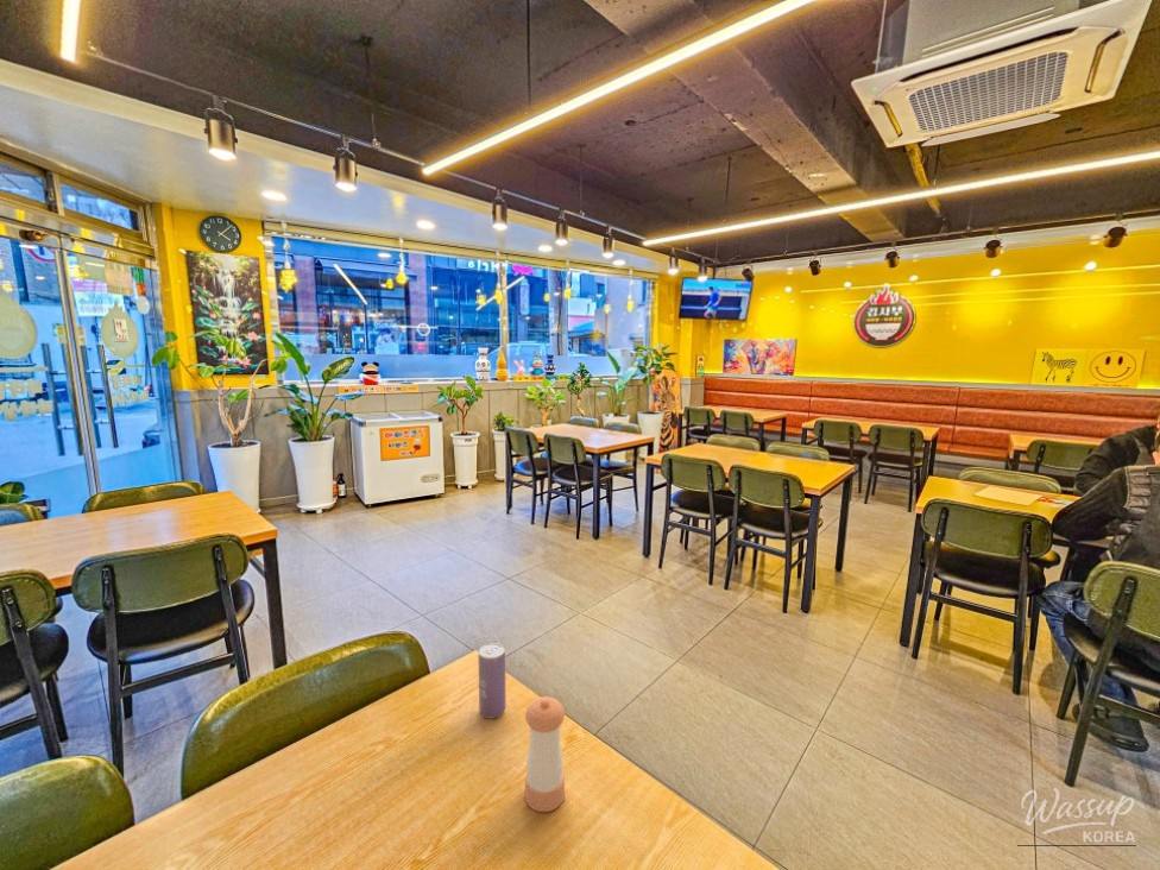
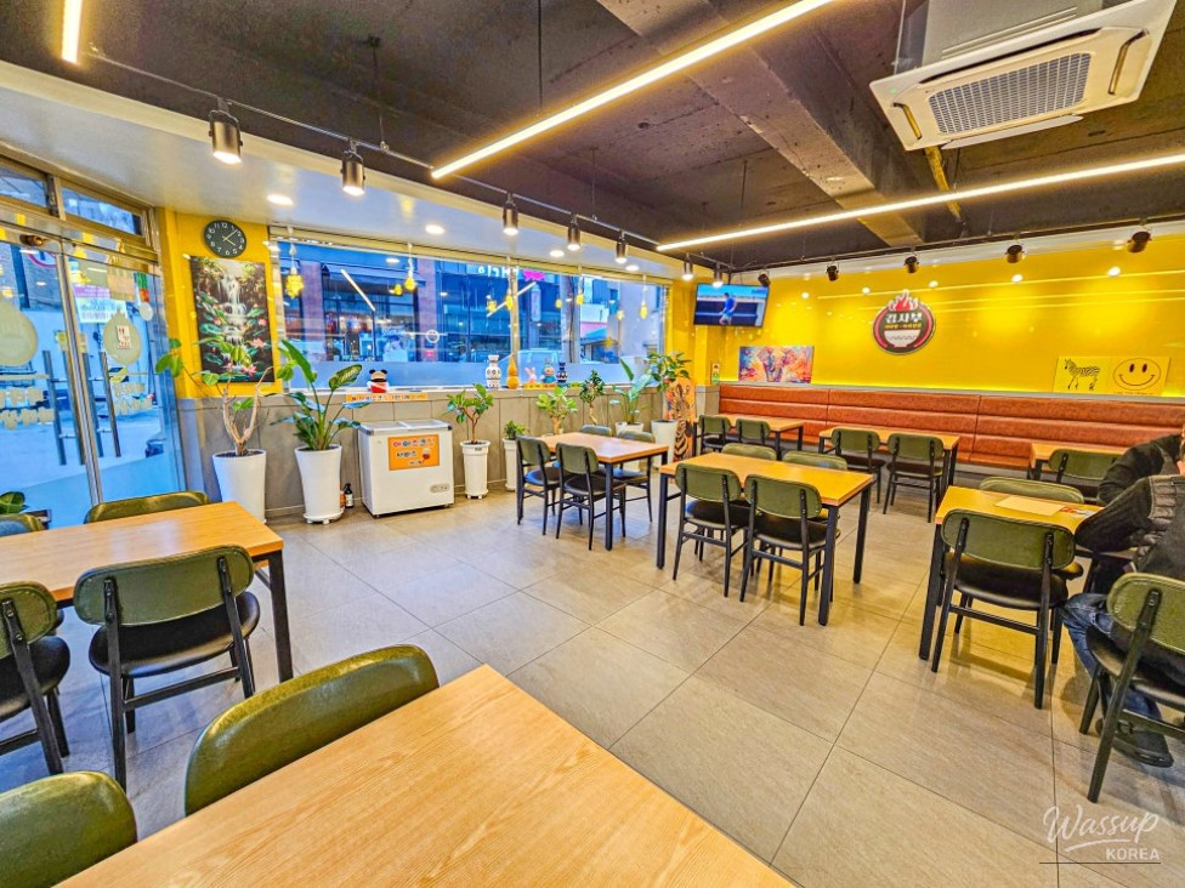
- beverage can (492, 680)
- pepper shaker (544, 748)
